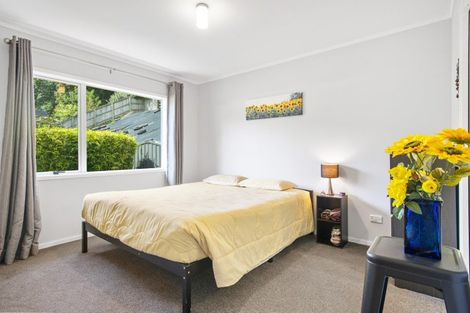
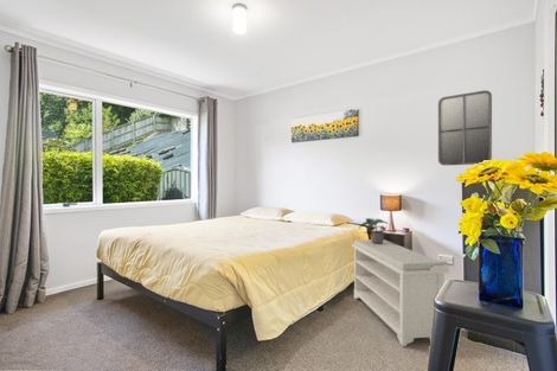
+ bench (391, 282)
+ home mirror (463, 129)
+ potted plant (373, 229)
